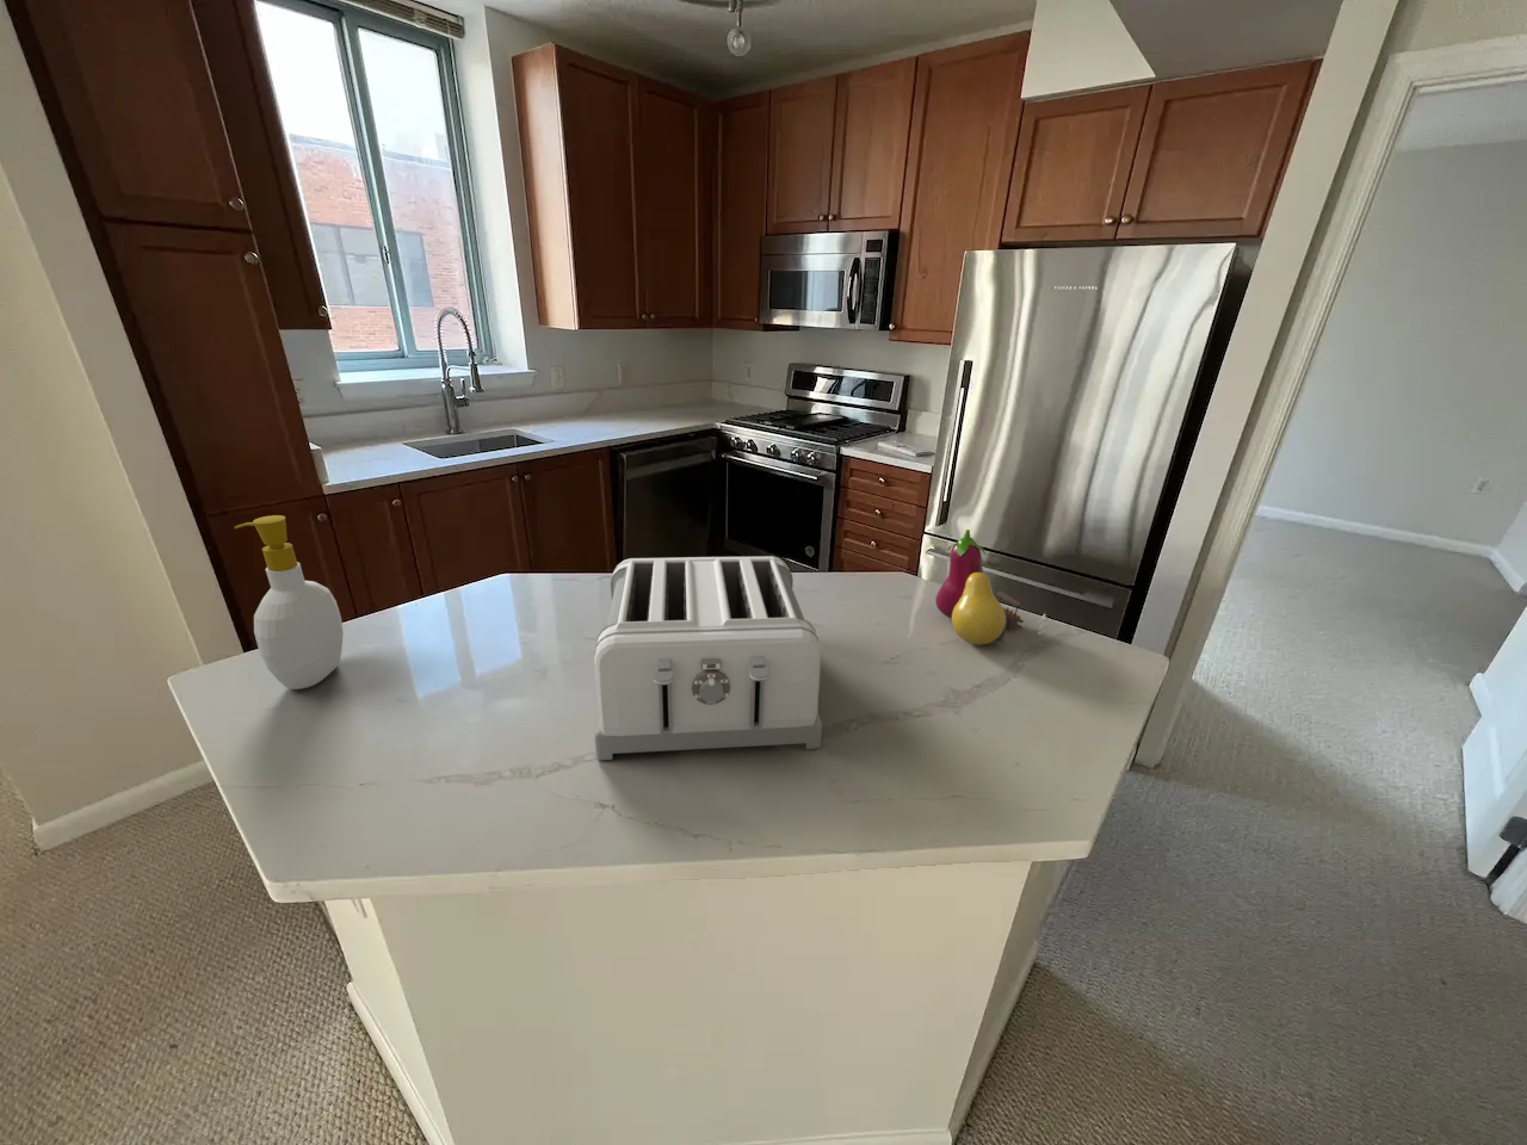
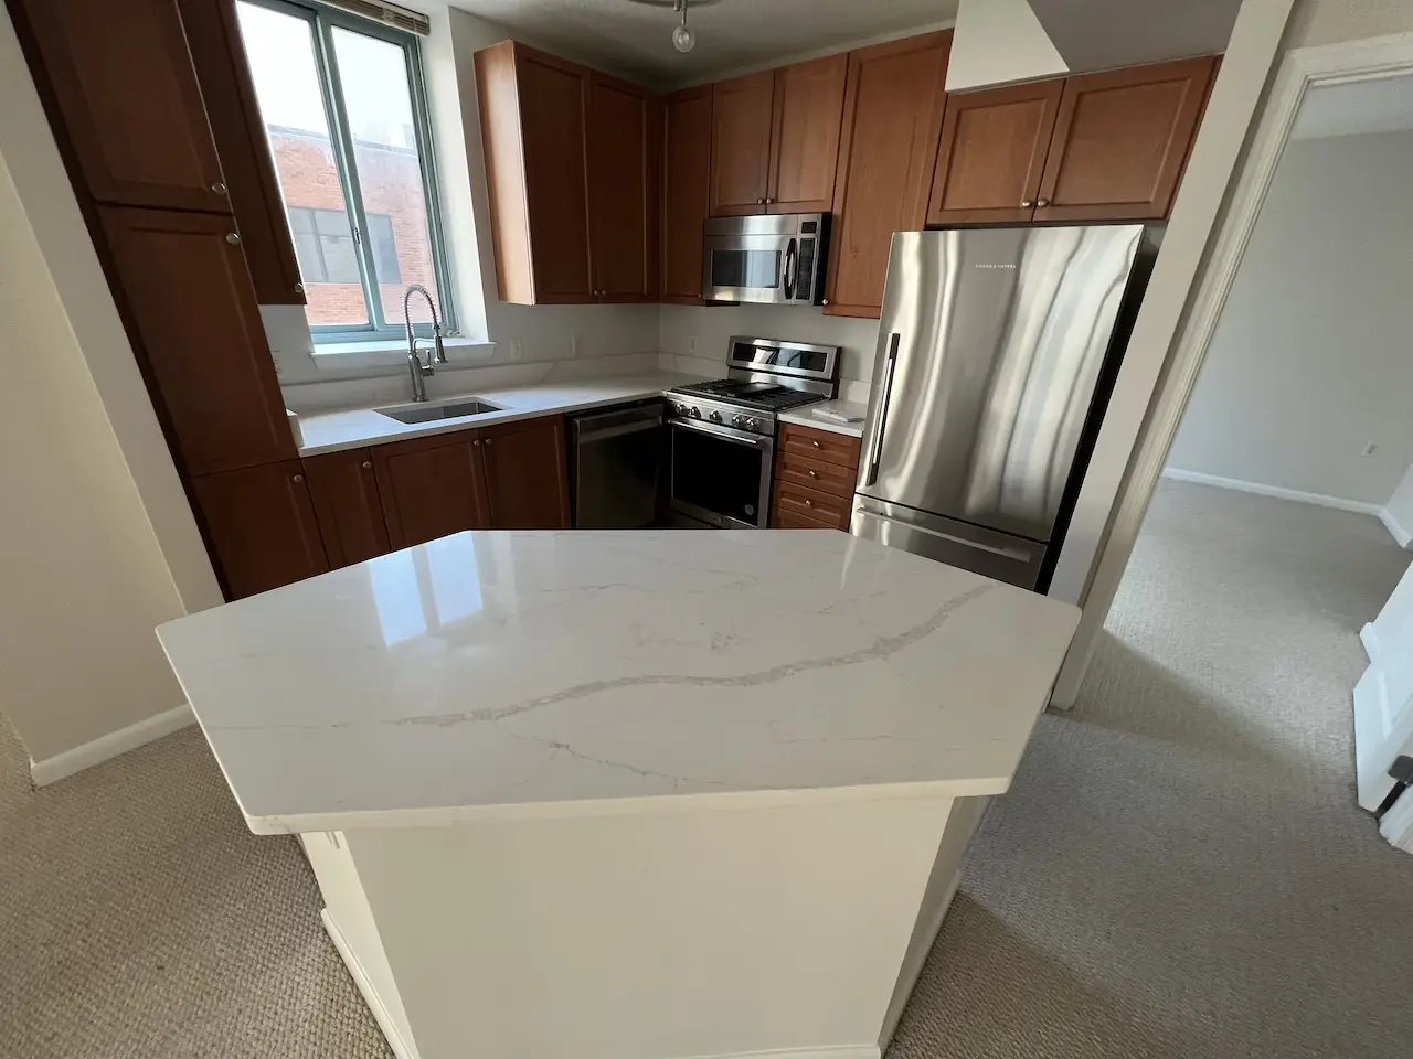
- fruit (987, 585)
- toaster (706, 645)
- soap bottle (289, 600)
